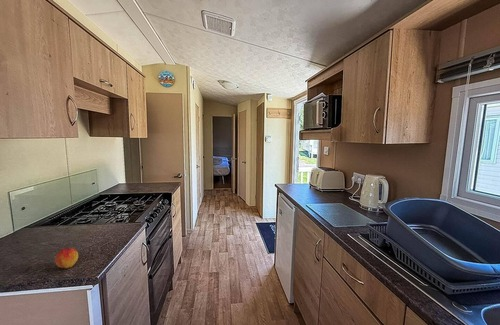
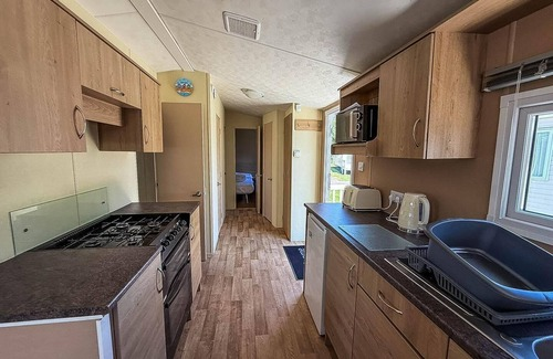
- peach (66, 257)
